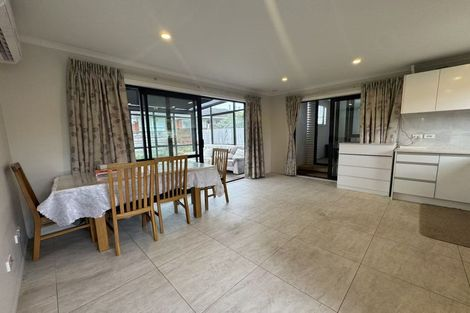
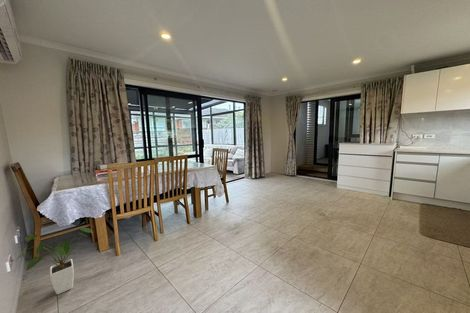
+ house plant (59, 259)
